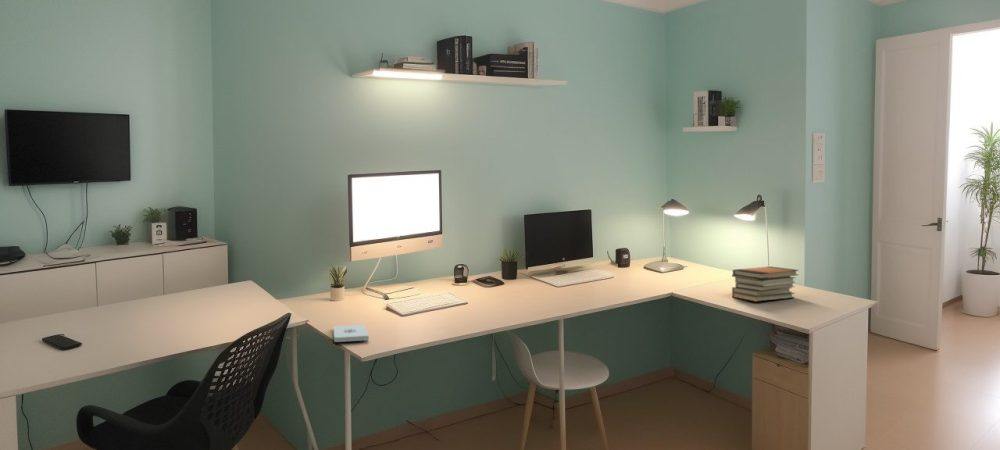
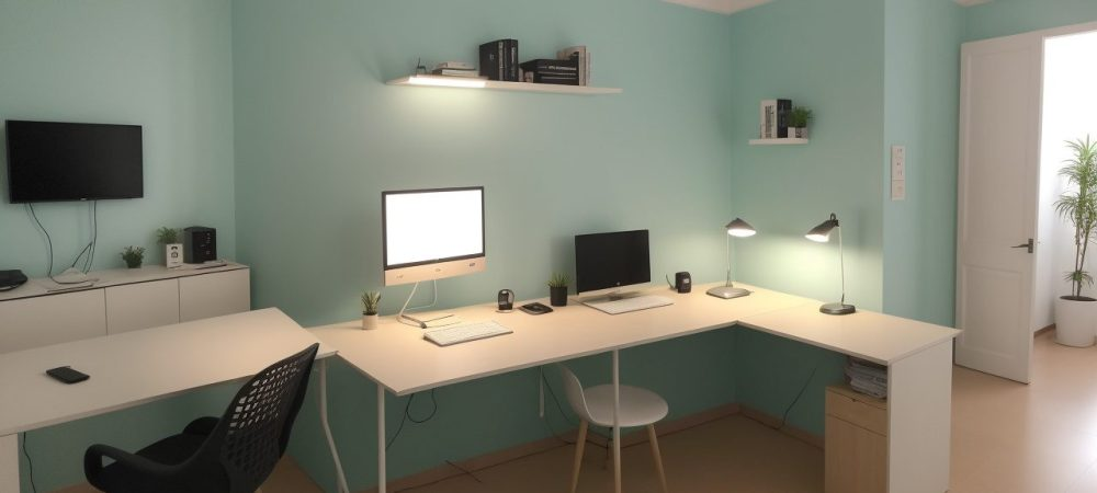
- book stack (764, 283)
- notepad (350, 333)
